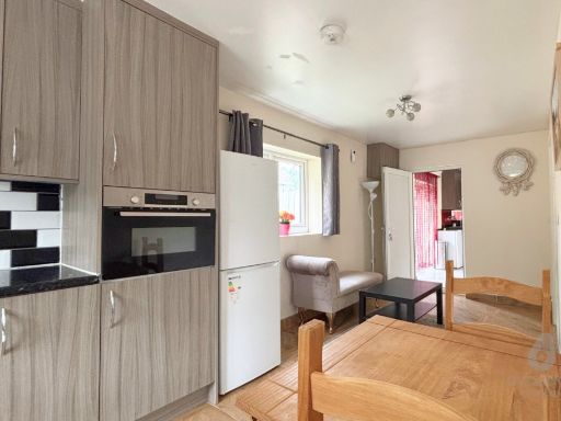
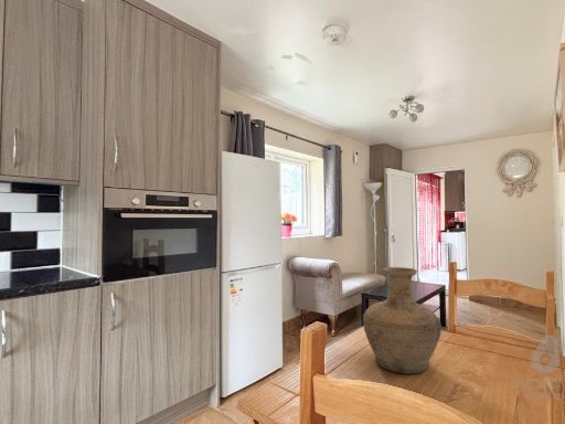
+ vase (399, 316)
